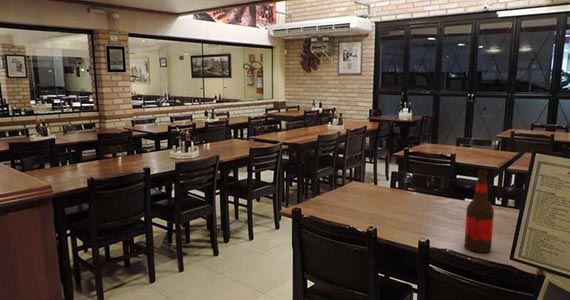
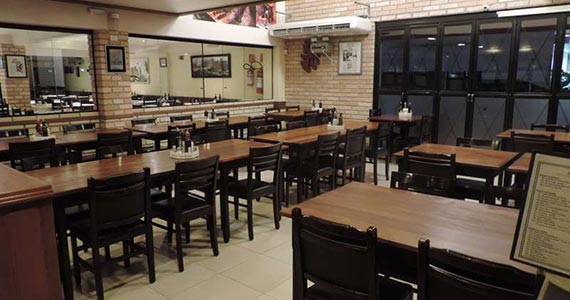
- root beer (480, 210)
